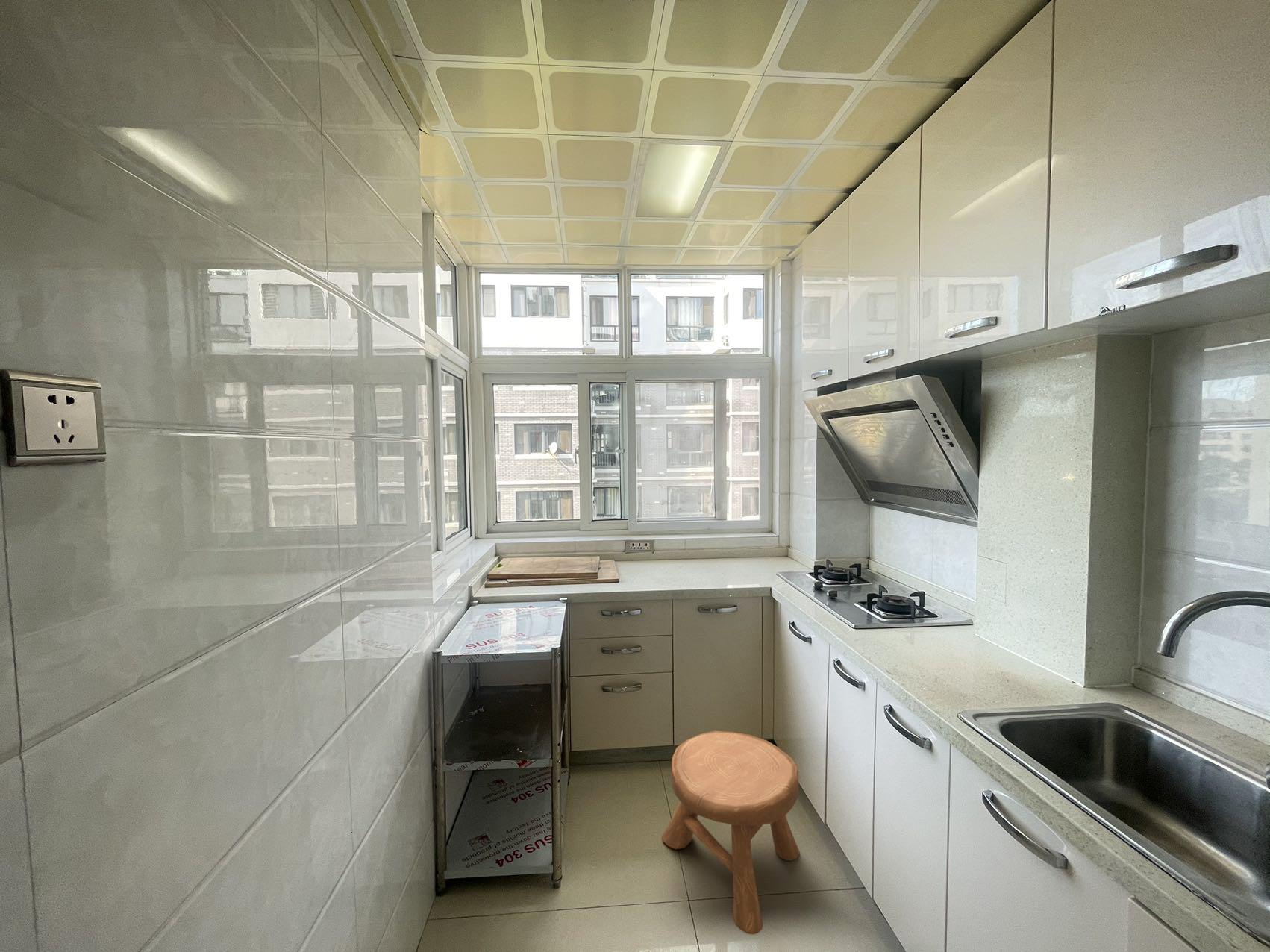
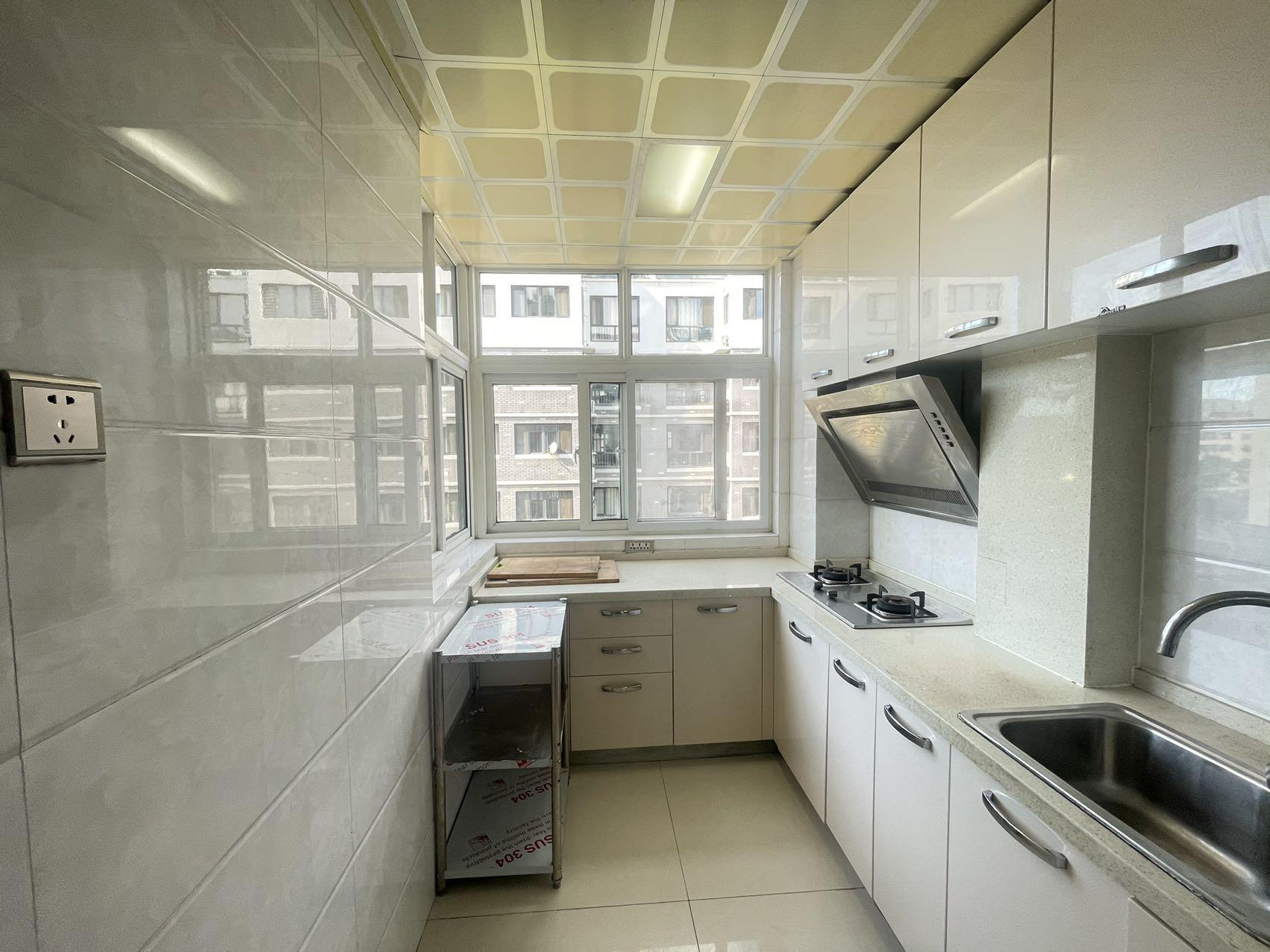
- stool (723, 811)
